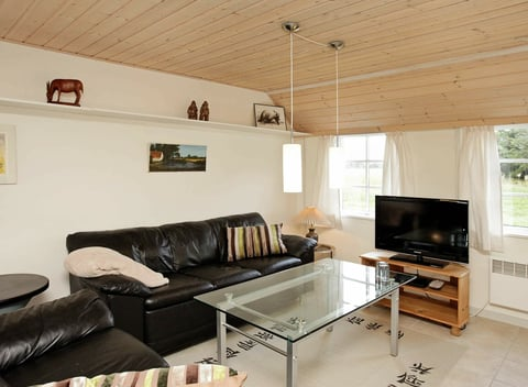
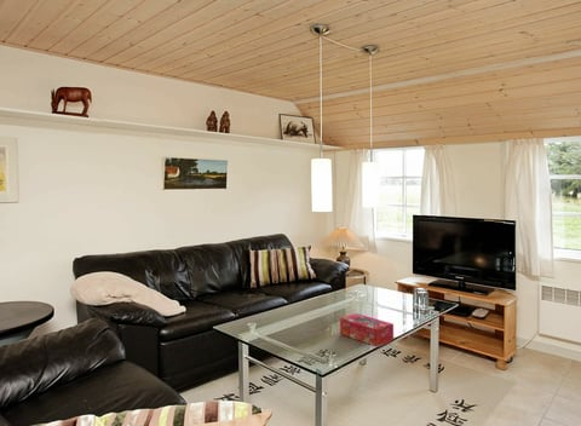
+ tissue box (366, 328)
